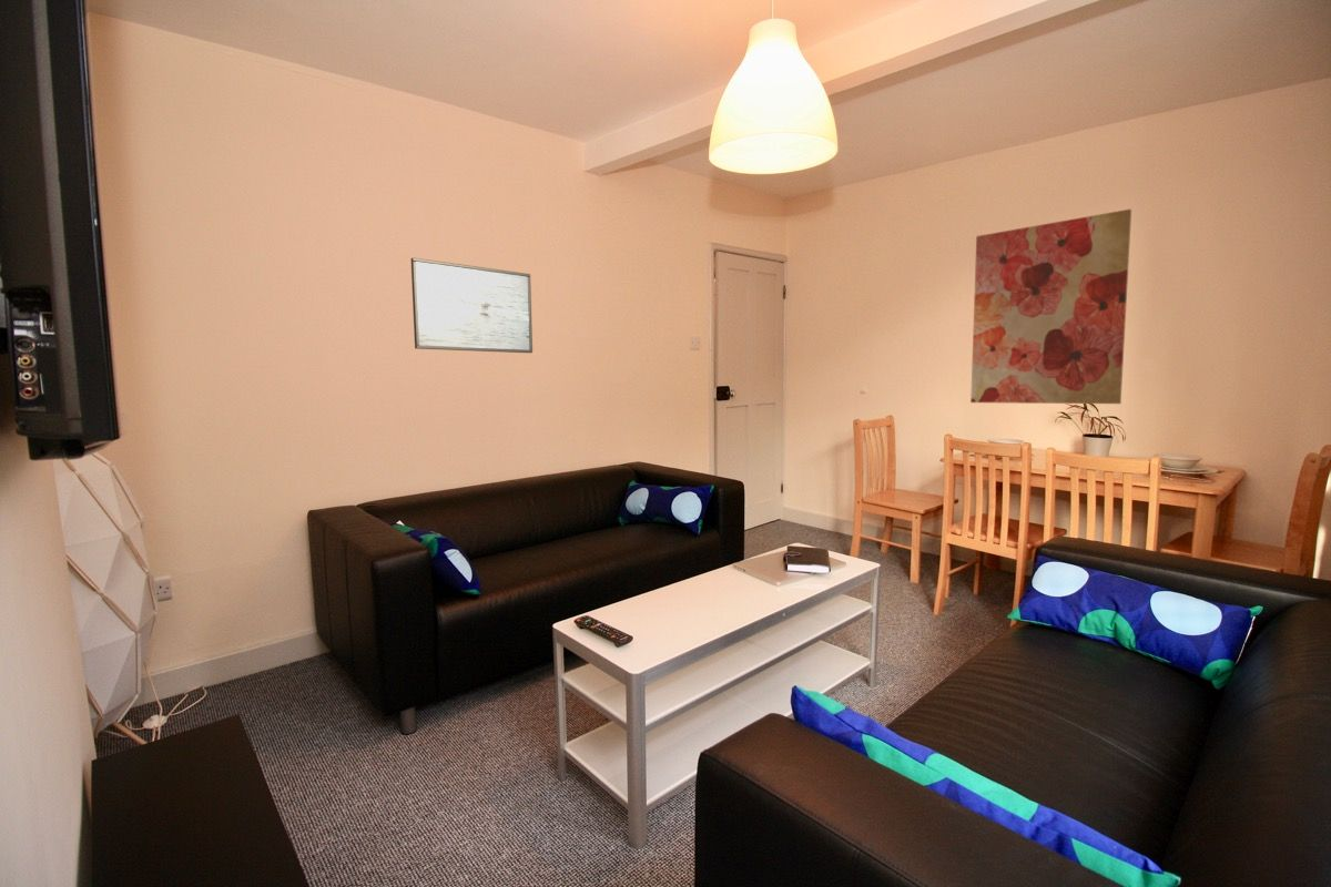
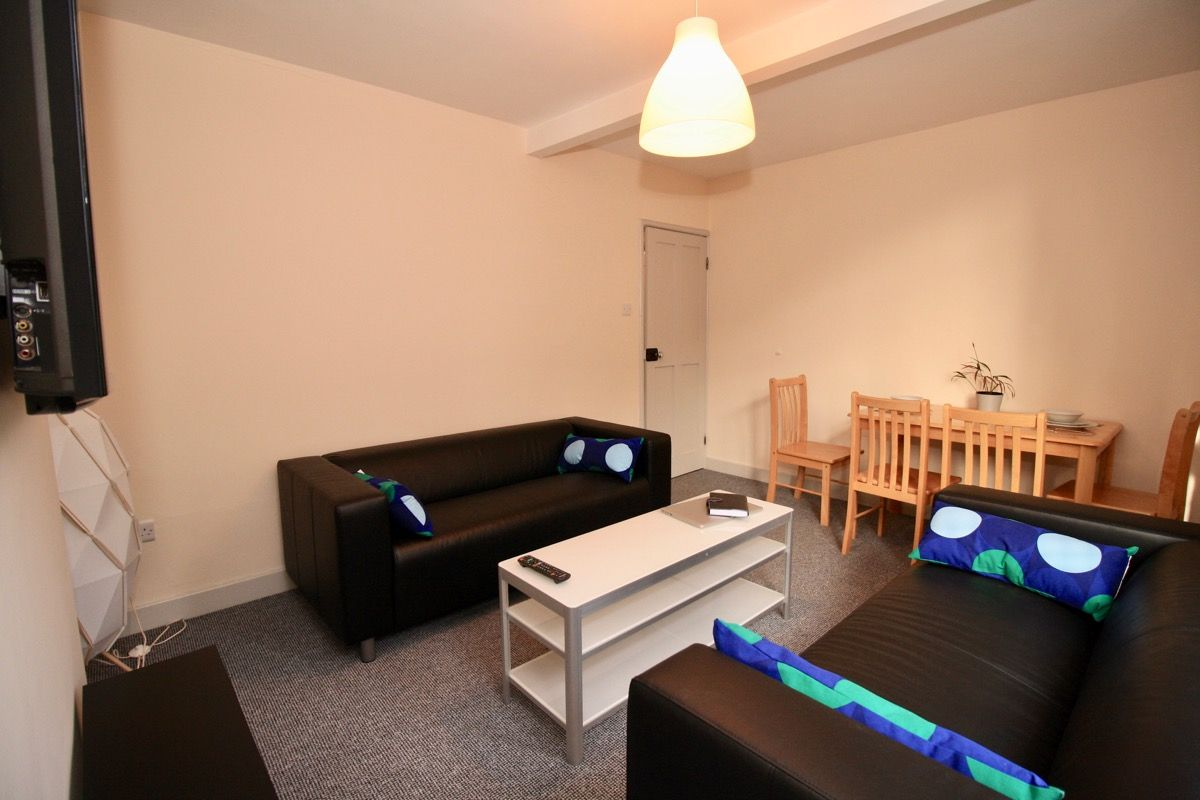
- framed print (476, 308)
- wall art (1044, 314)
